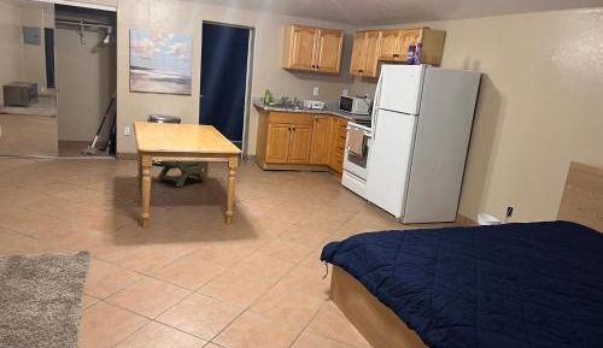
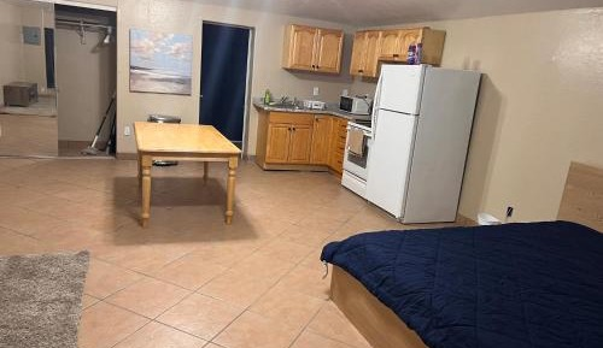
- stool (182, 165)
